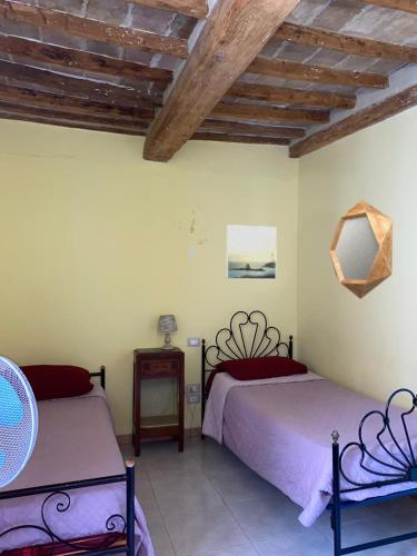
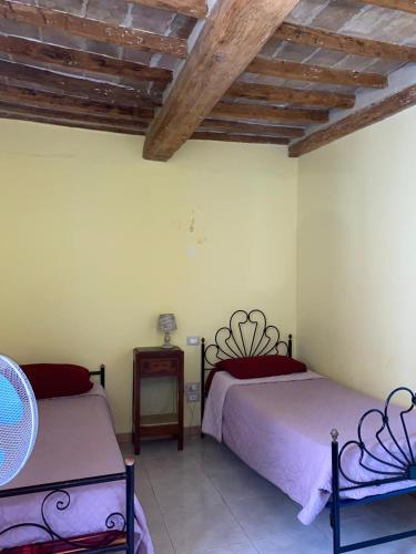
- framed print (251, 252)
- home mirror (357, 249)
